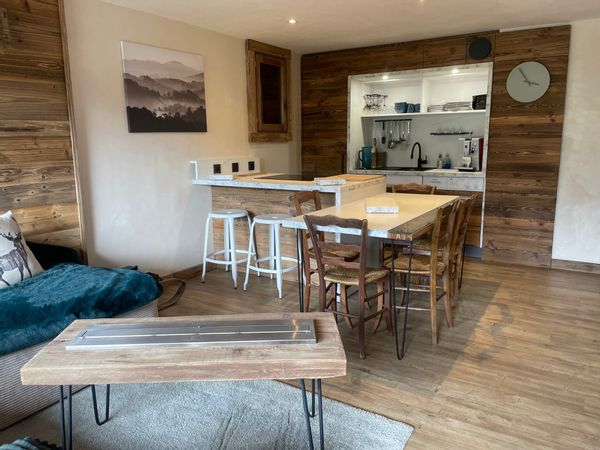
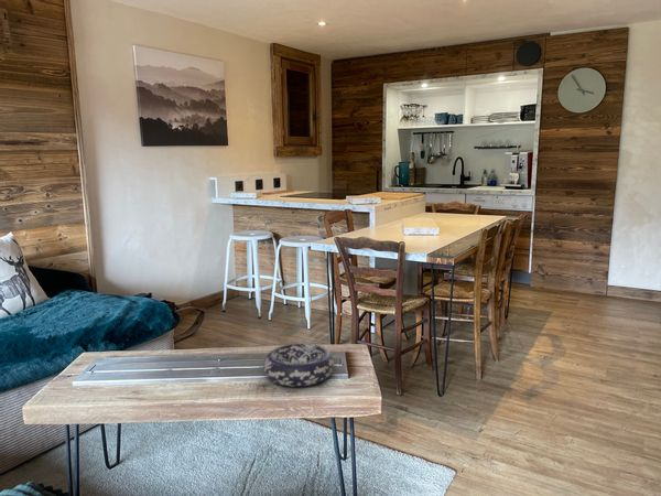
+ decorative bowl (299, 364)
